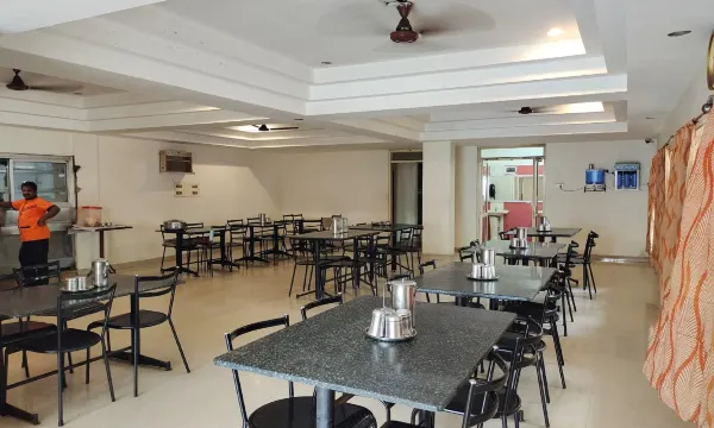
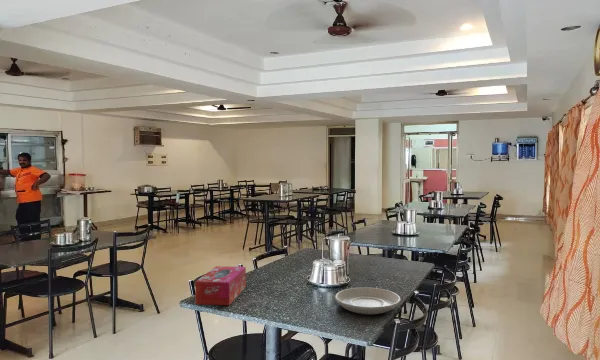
+ tissue box (222, 284)
+ plate (367, 301)
